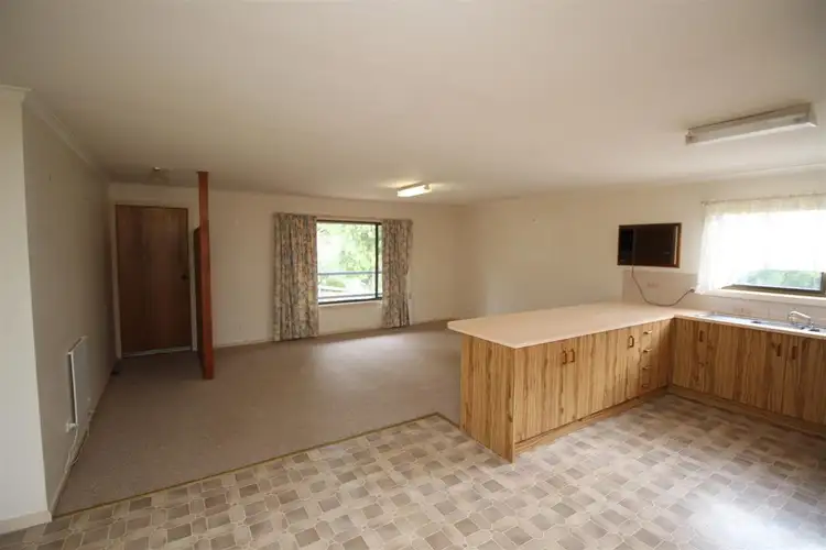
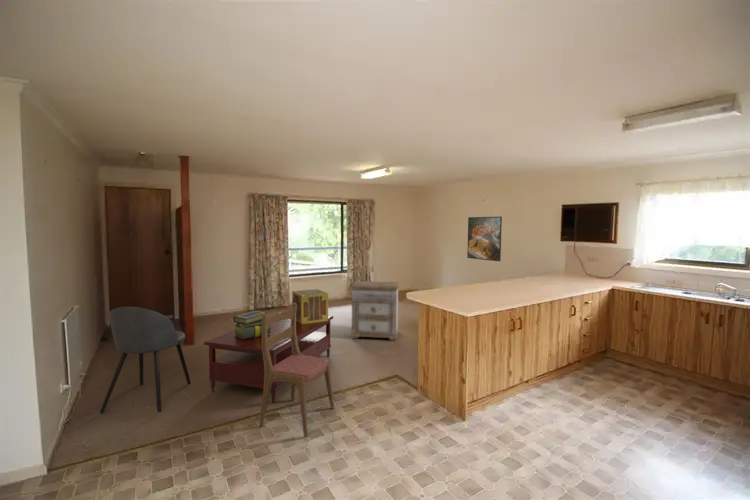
+ dining chair (298, 363)
+ decorative box (310, 305)
+ stack of books (251, 324)
+ nightstand (375, 309)
+ coffee table (277, 349)
+ dining chair (147, 349)
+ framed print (483, 238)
